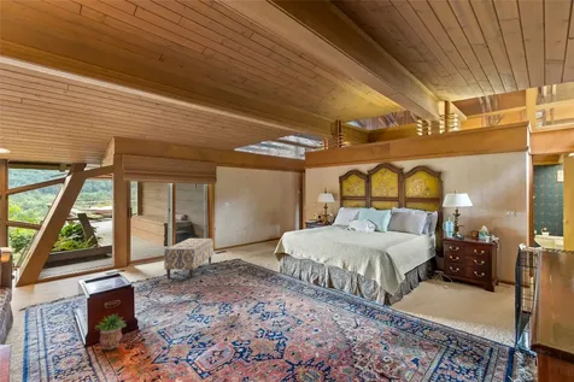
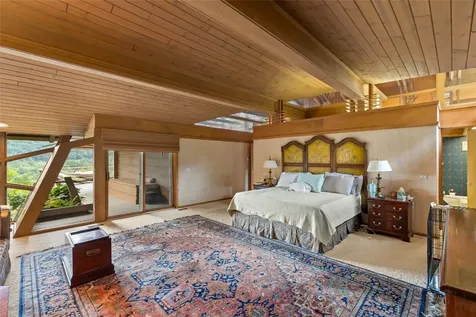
- bench (191, 255)
- potted plant (110, 329)
